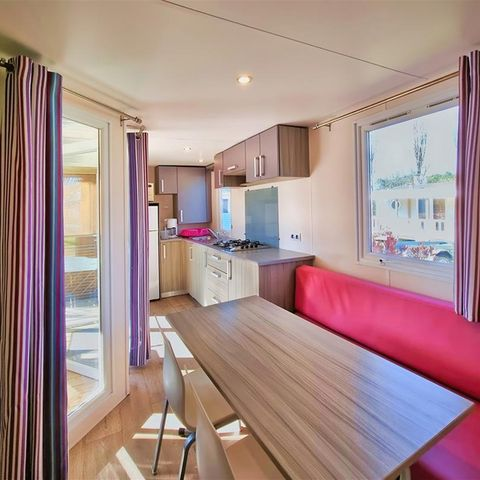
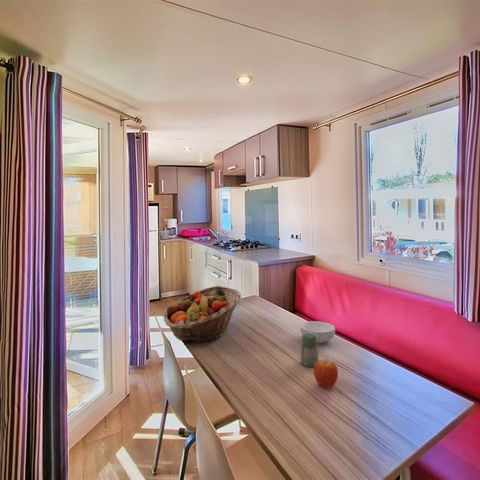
+ fruit basket (202, 311)
+ fruit (325, 372)
+ cereal bowl (317, 333)
+ jar (309, 349)
